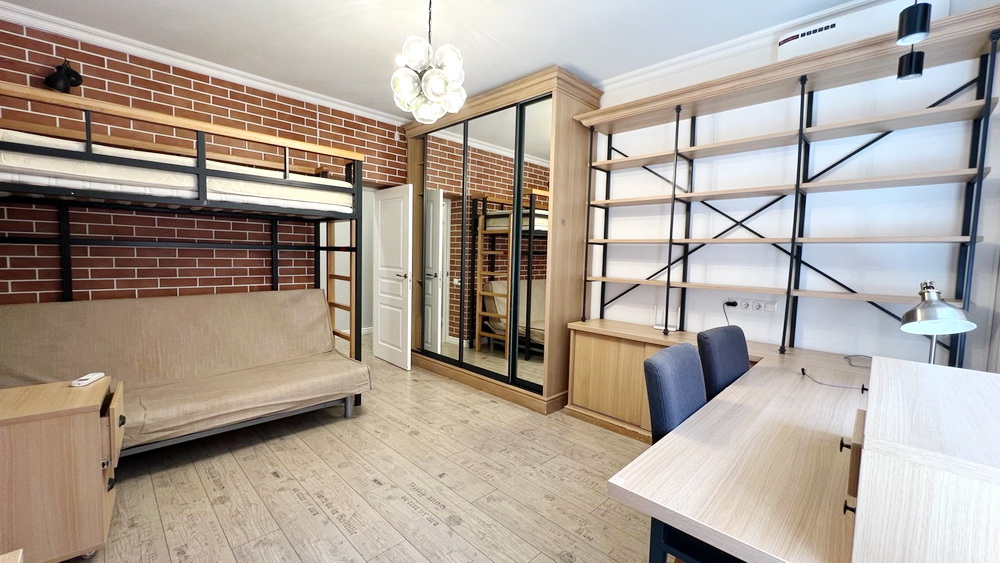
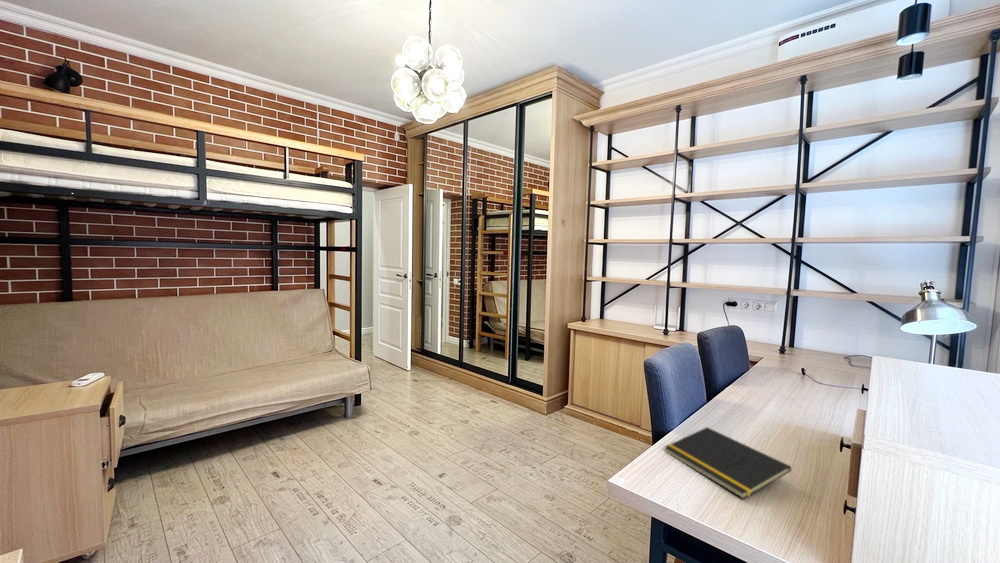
+ notepad (723, 458)
